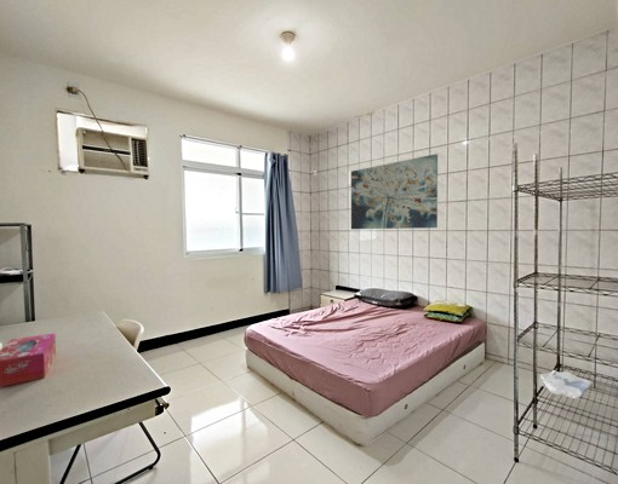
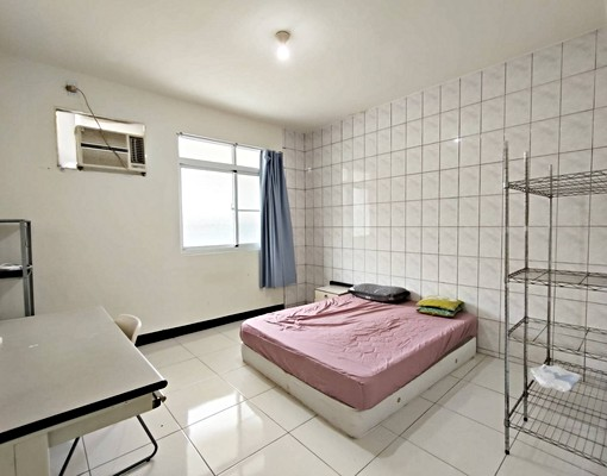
- wall art (389, 196)
- tissue box (27, 357)
